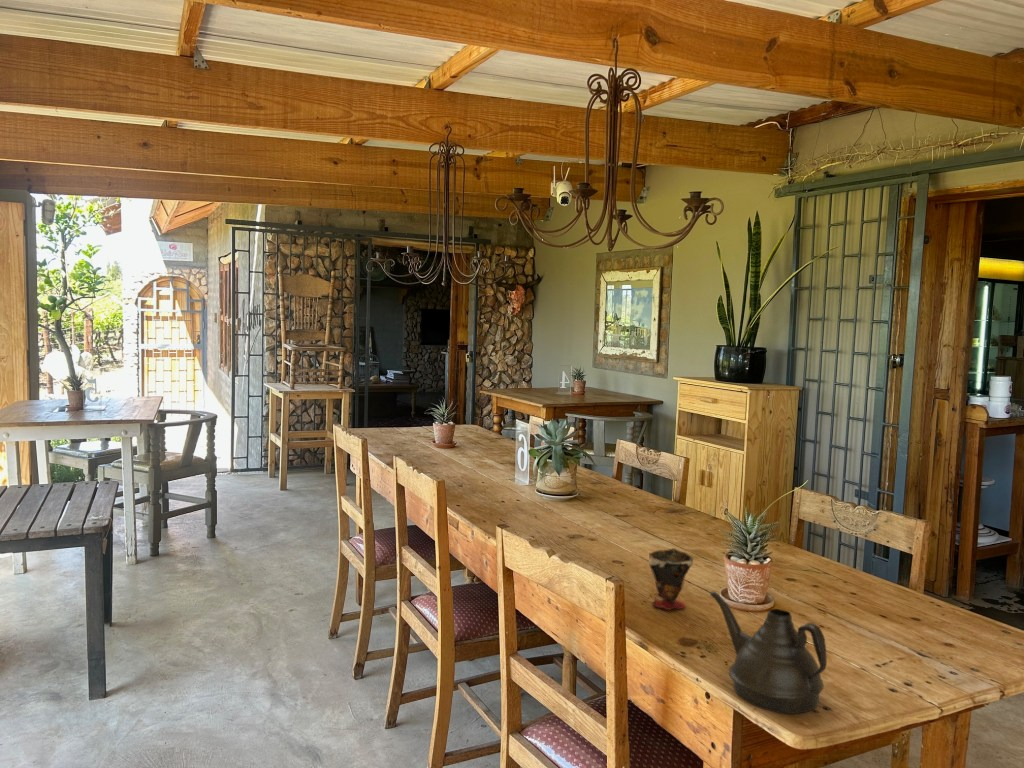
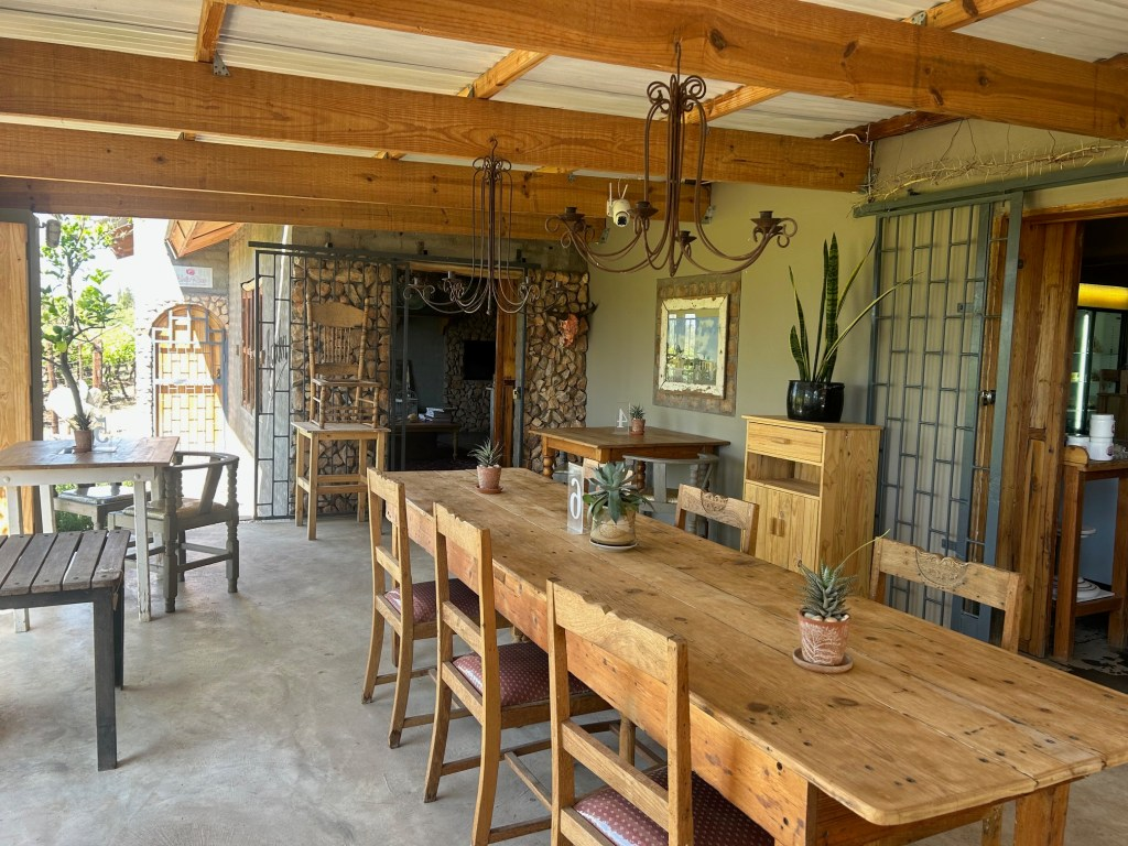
- teapot (764, 646)
- cup (669, 580)
